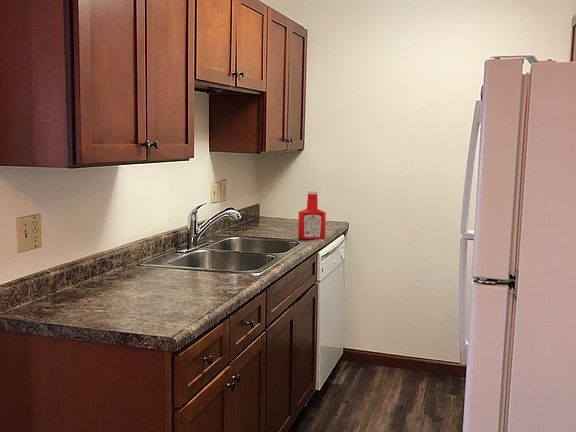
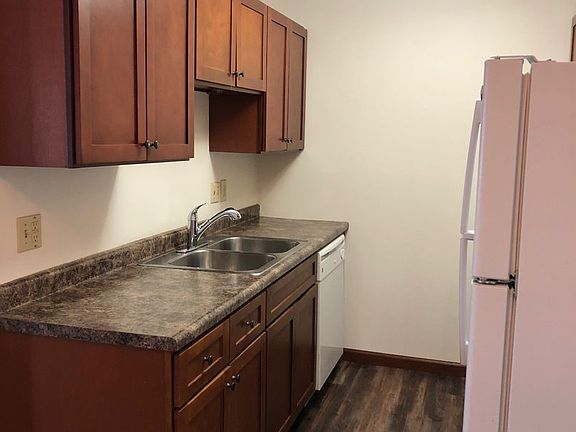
- soap bottle (312, 214)
